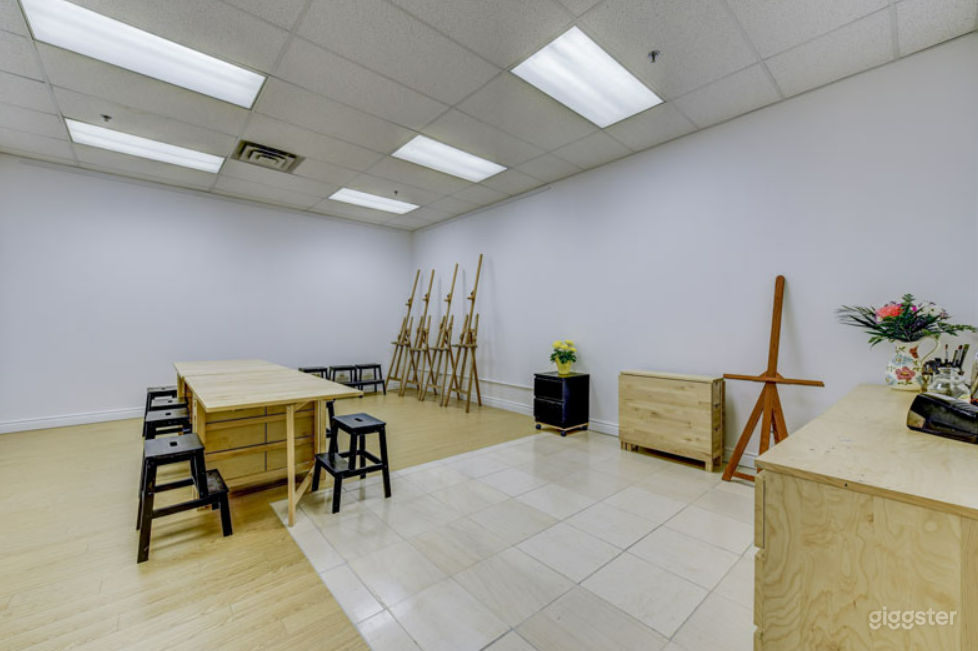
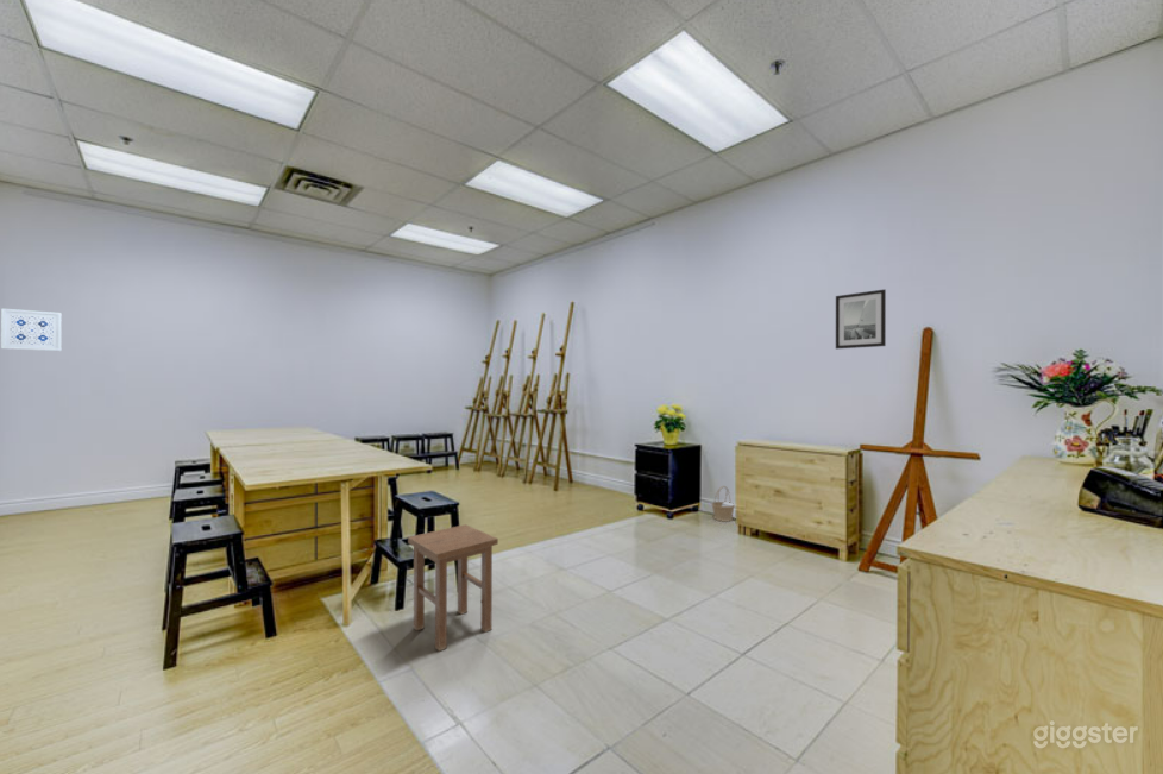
+ wall art (32, 329)
+ wall art (859, 320)
+ stool (458, 583)
+ basket (723, 502)
